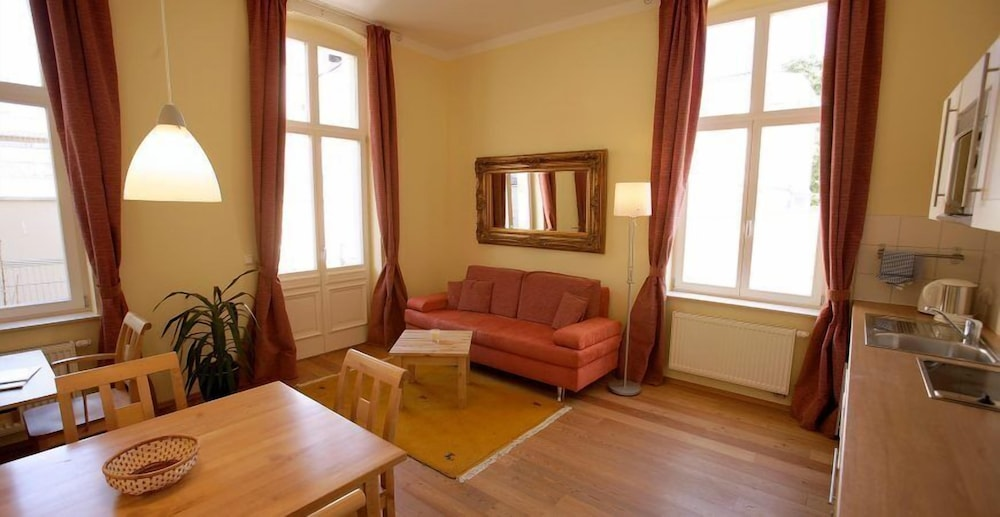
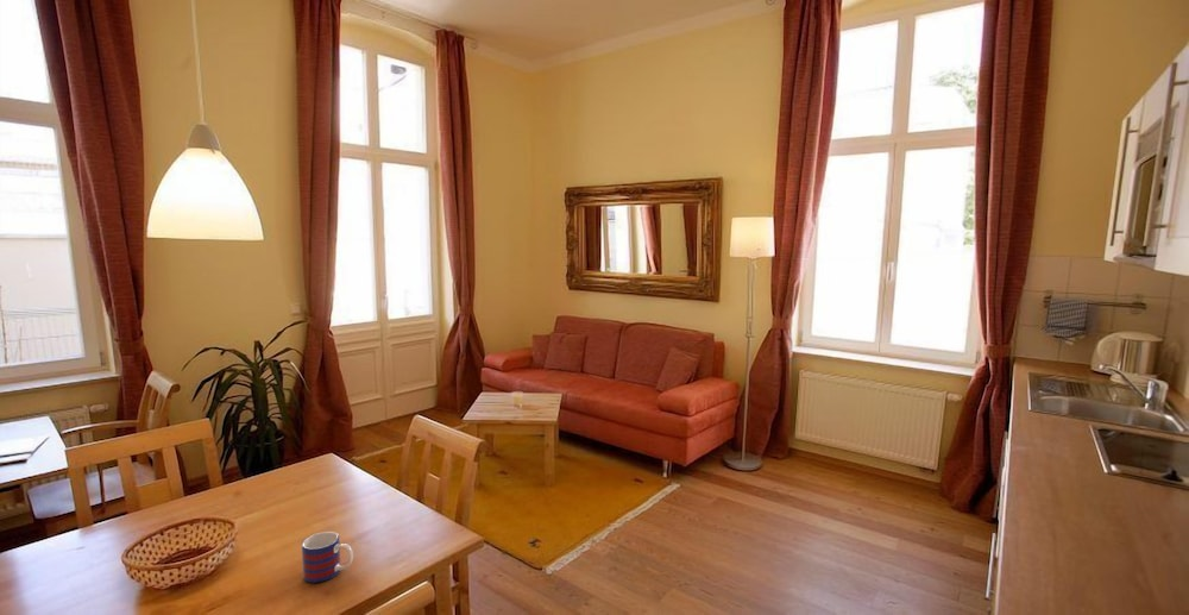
+ mug (328, 557)
